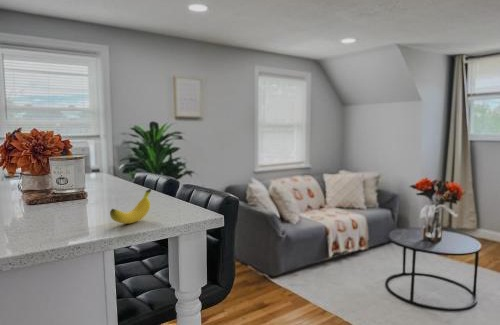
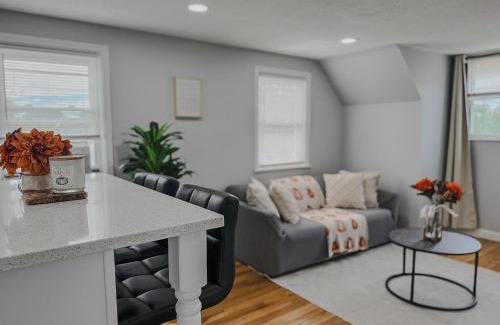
- banana (134, 208)
